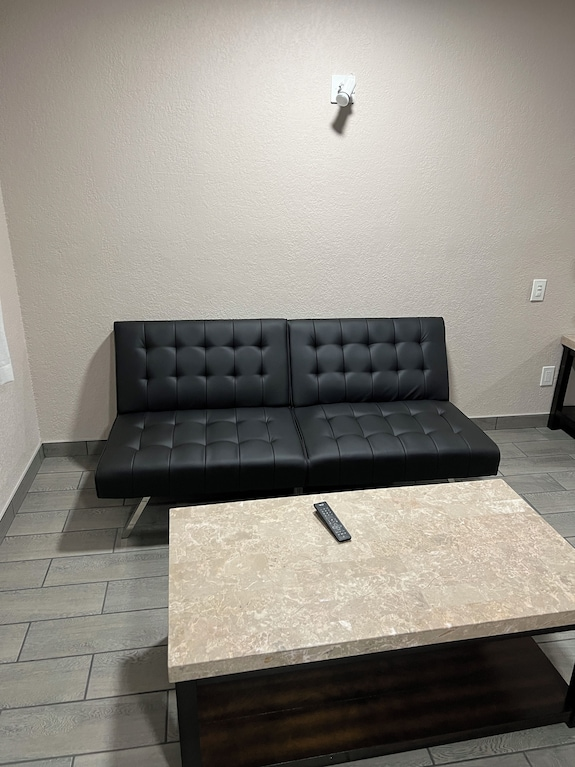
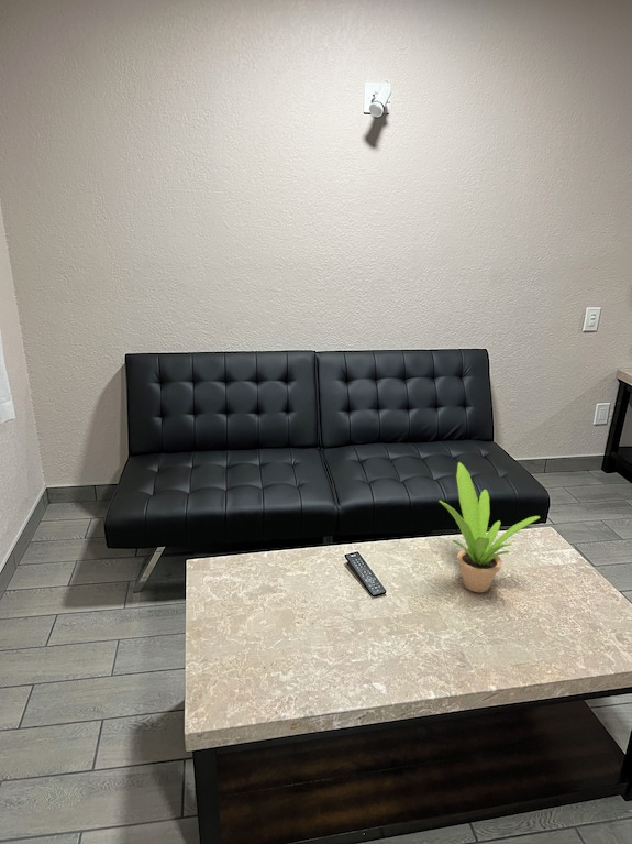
+ potted plant (484, 536)
